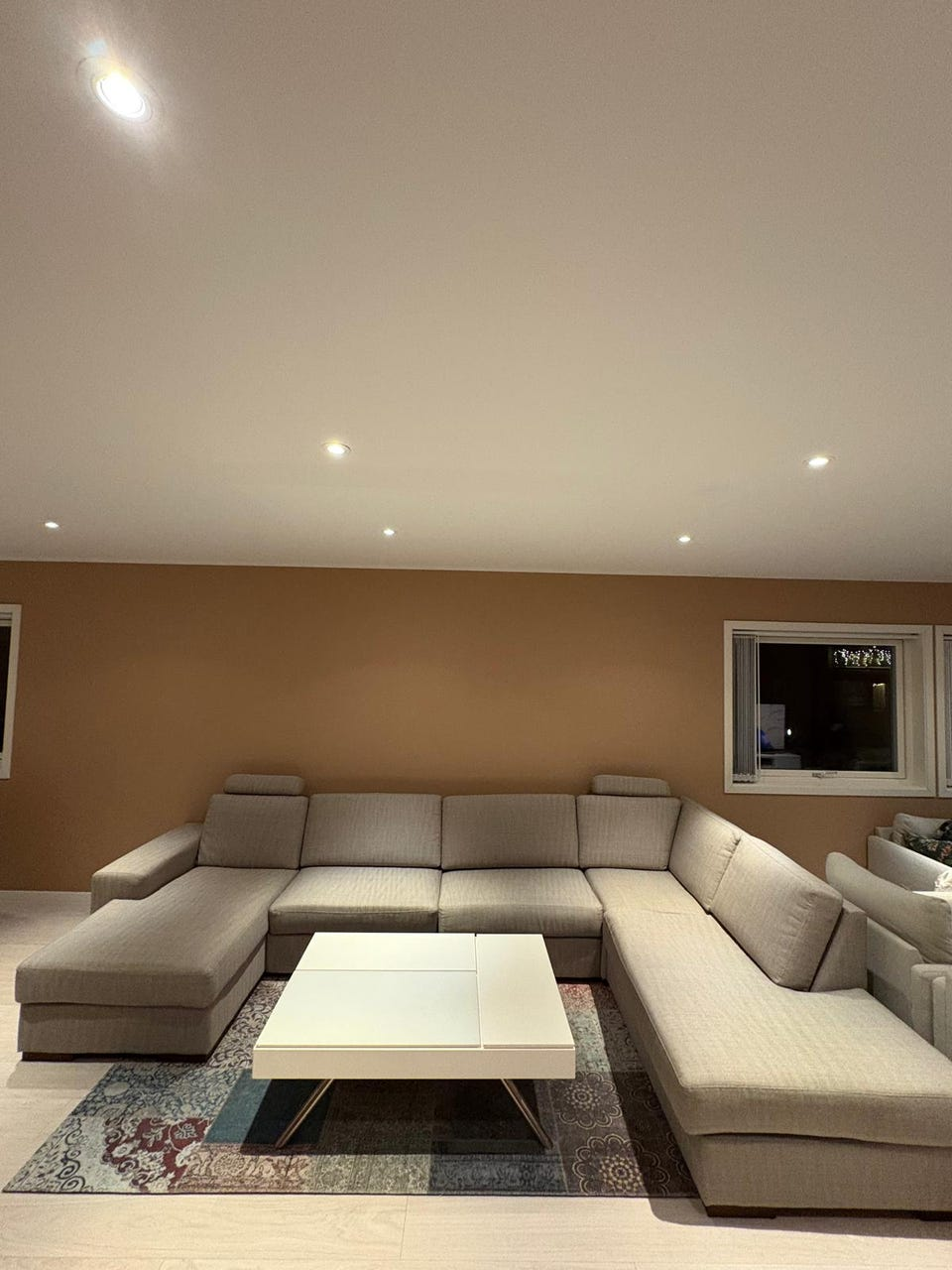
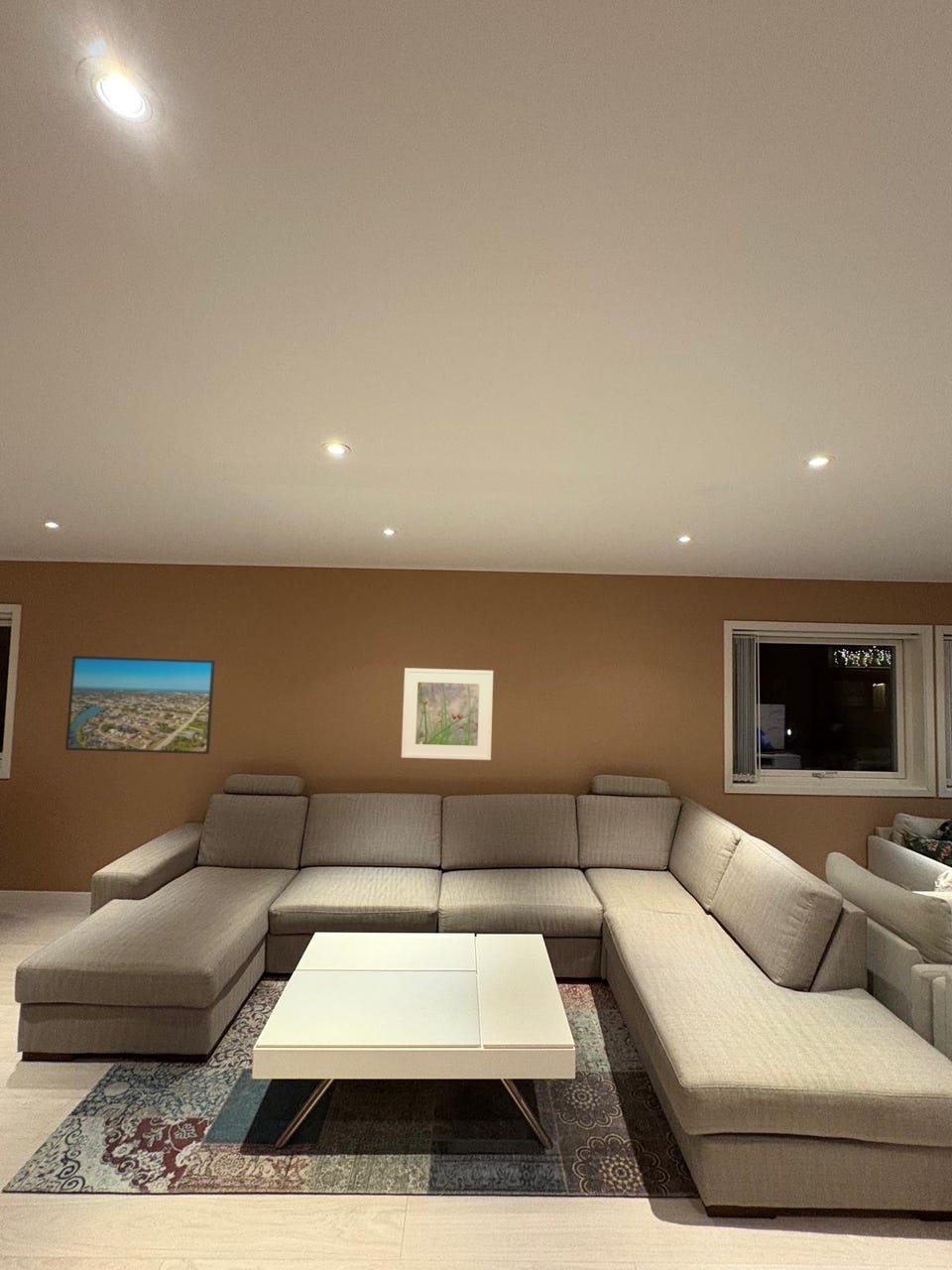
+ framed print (141, 704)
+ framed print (447, 713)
